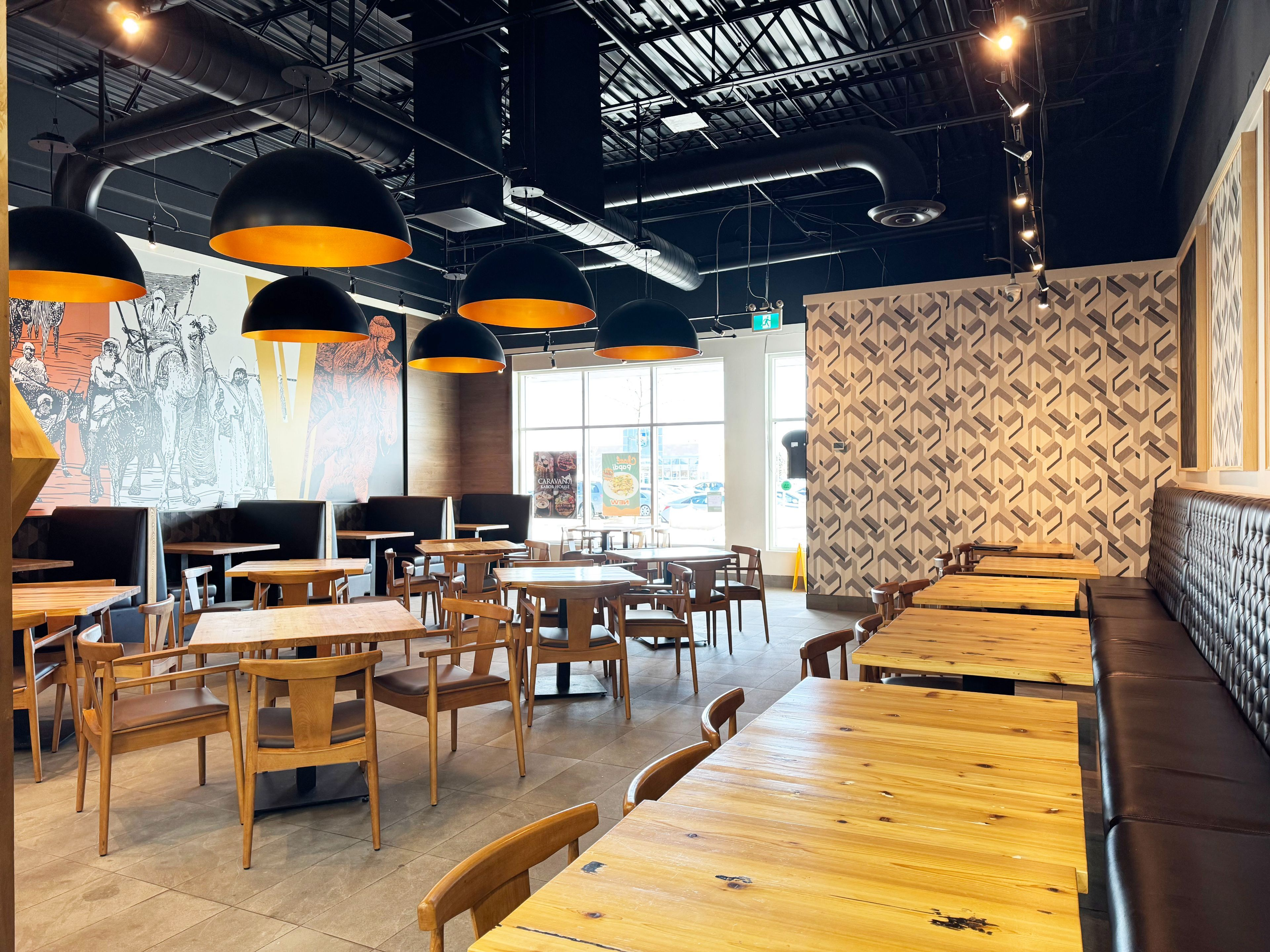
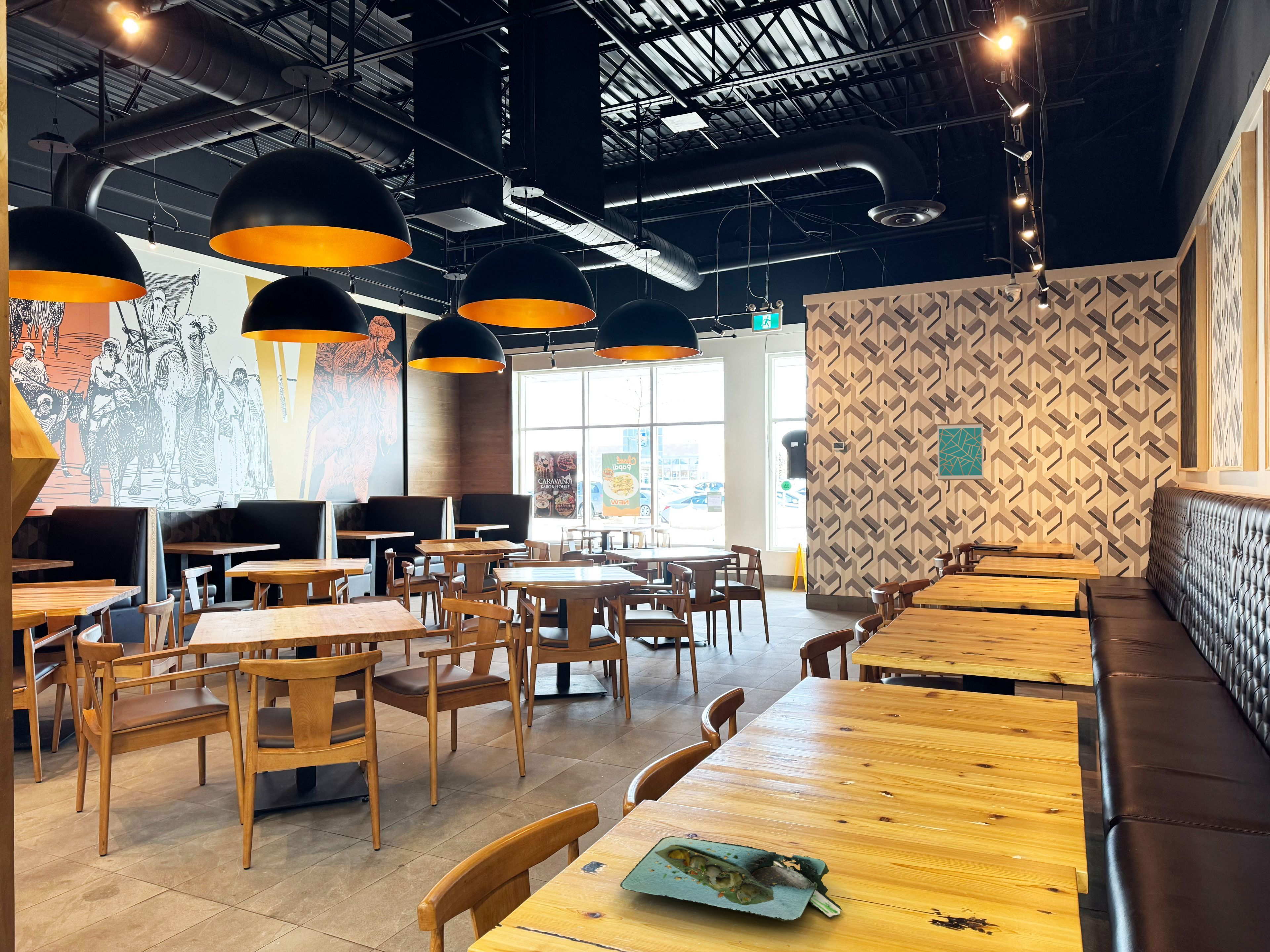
+ platter (737, 877)
+ wall art (960, 452)
